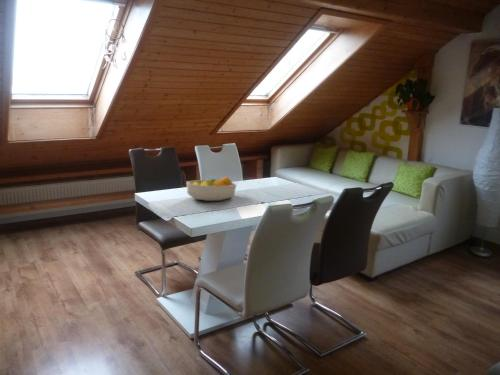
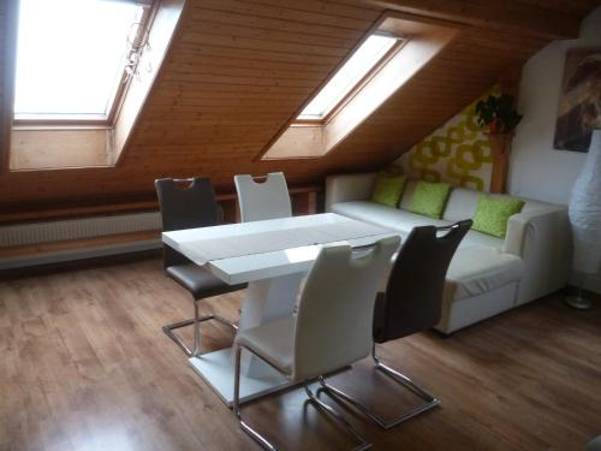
- fruit bowl (211, 187)
